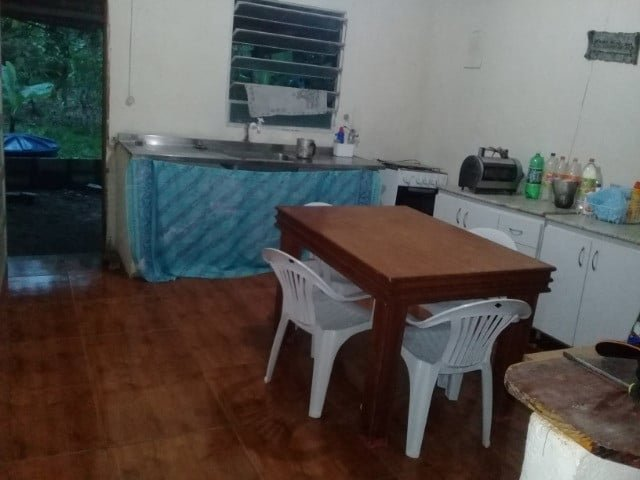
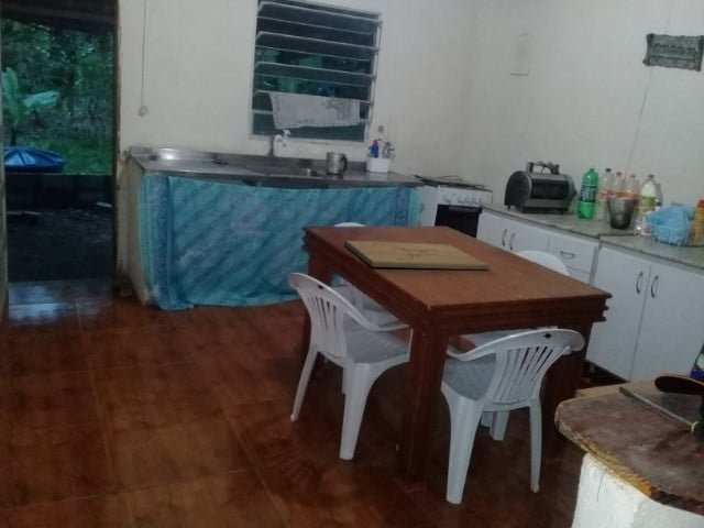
+ cutting board (414, 254)
